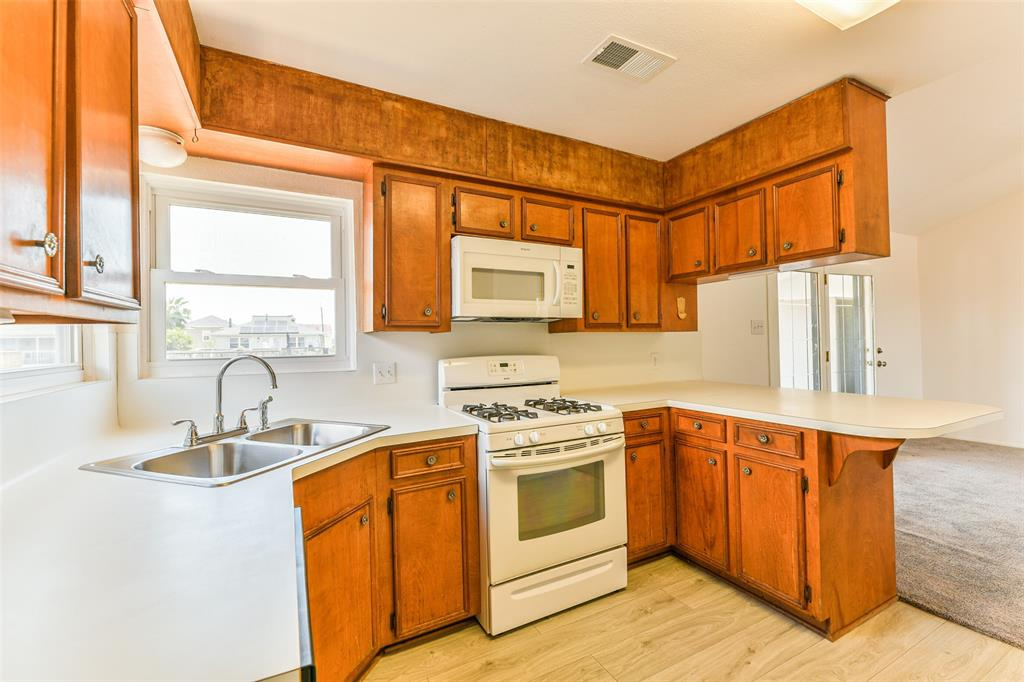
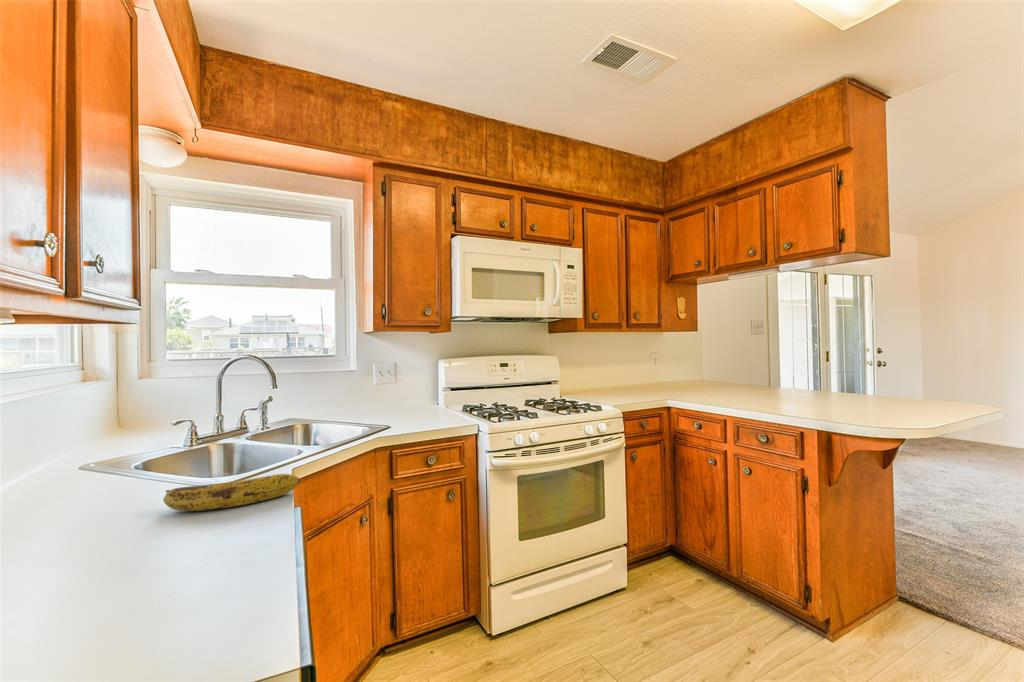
+ fruit (234, 487)
